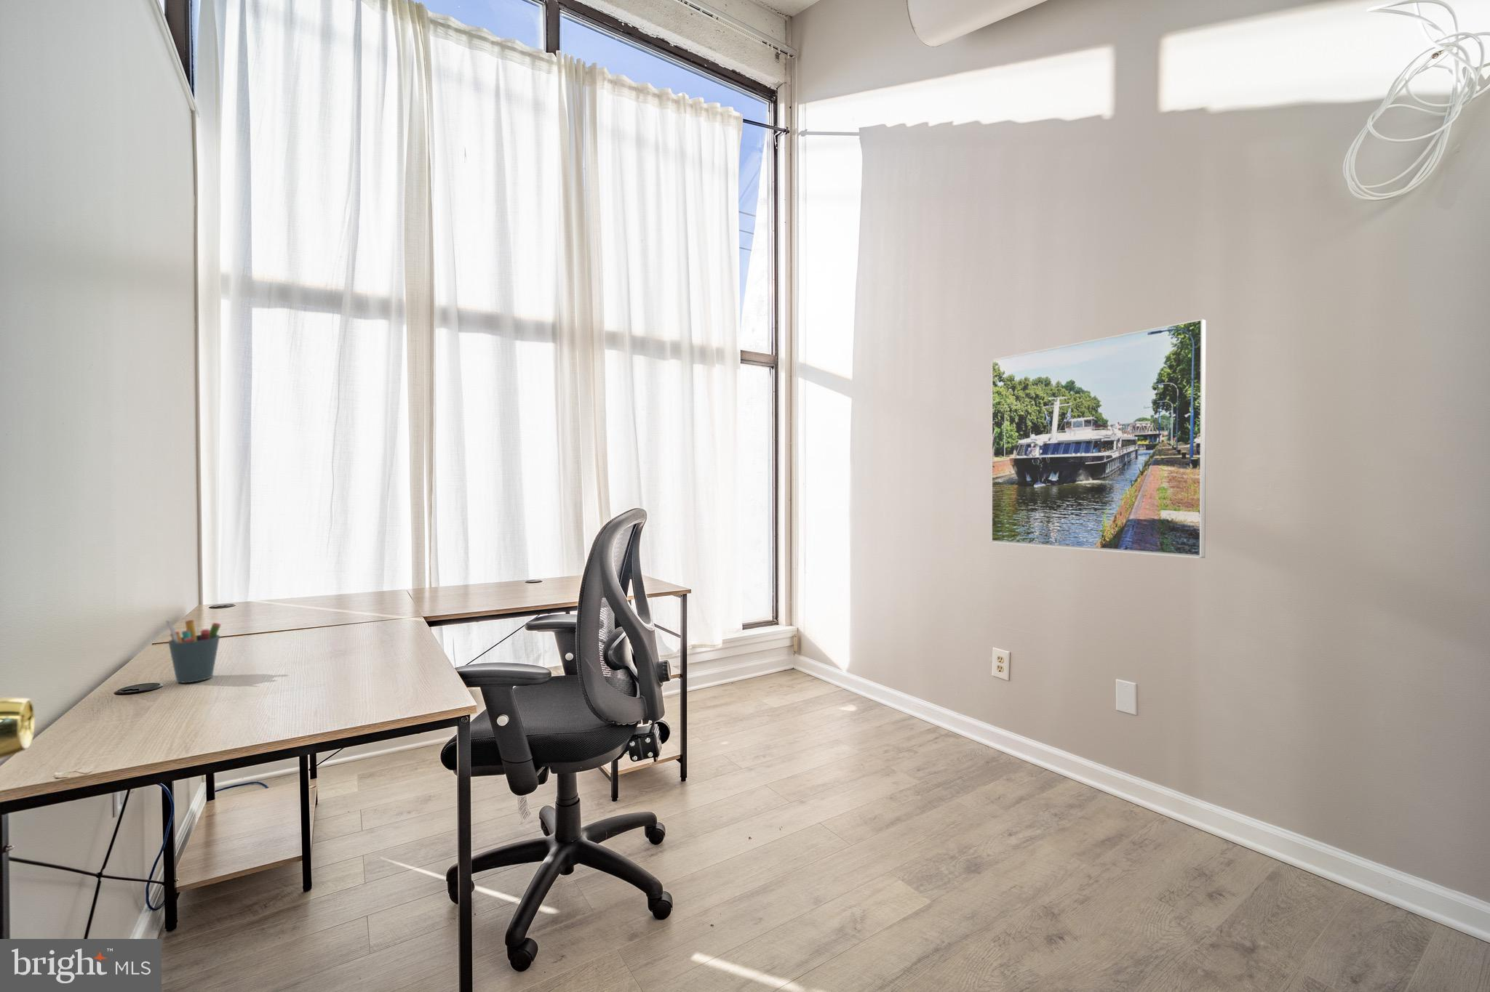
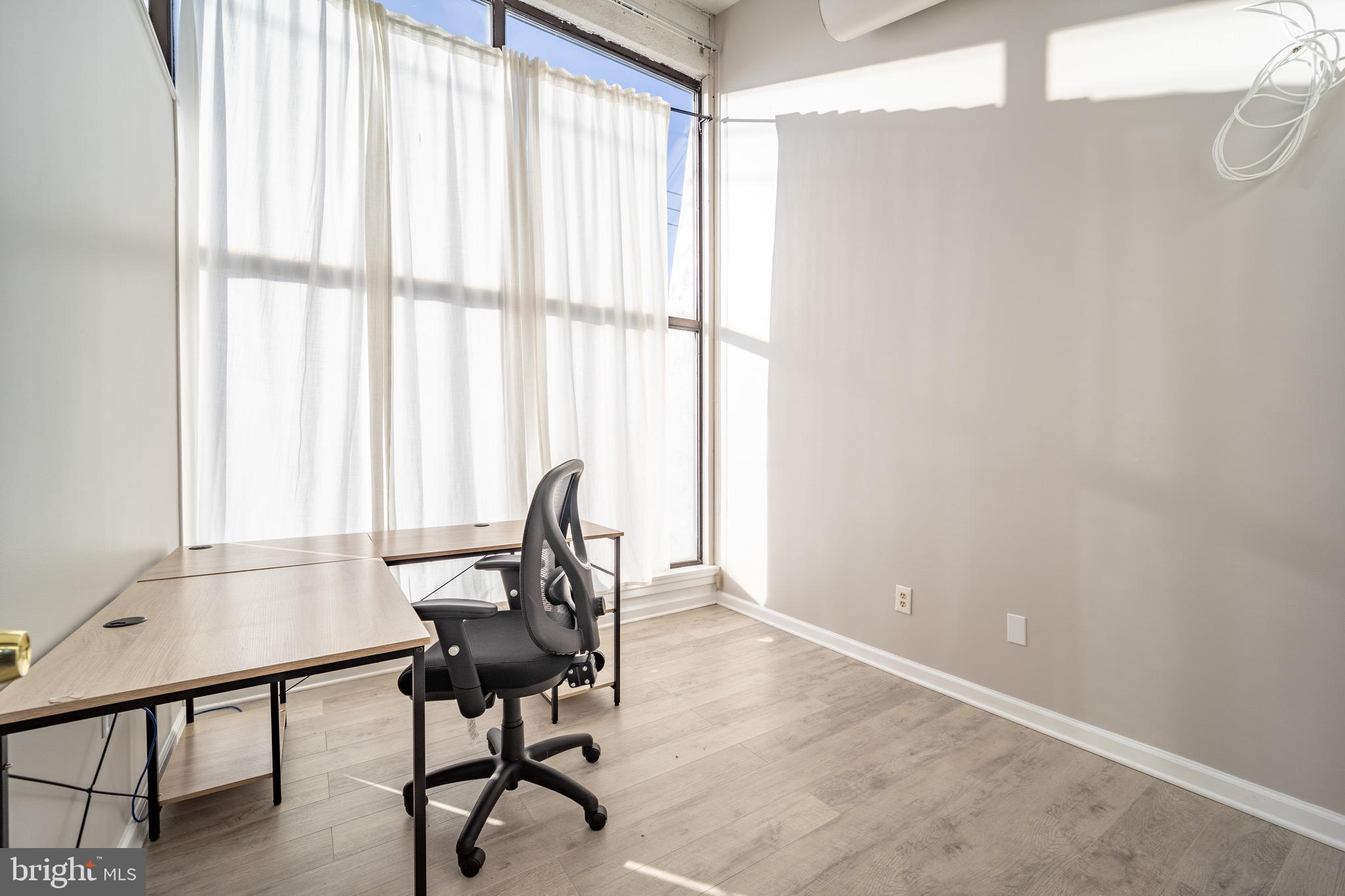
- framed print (1085, 445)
- pen holder (194, 648)
